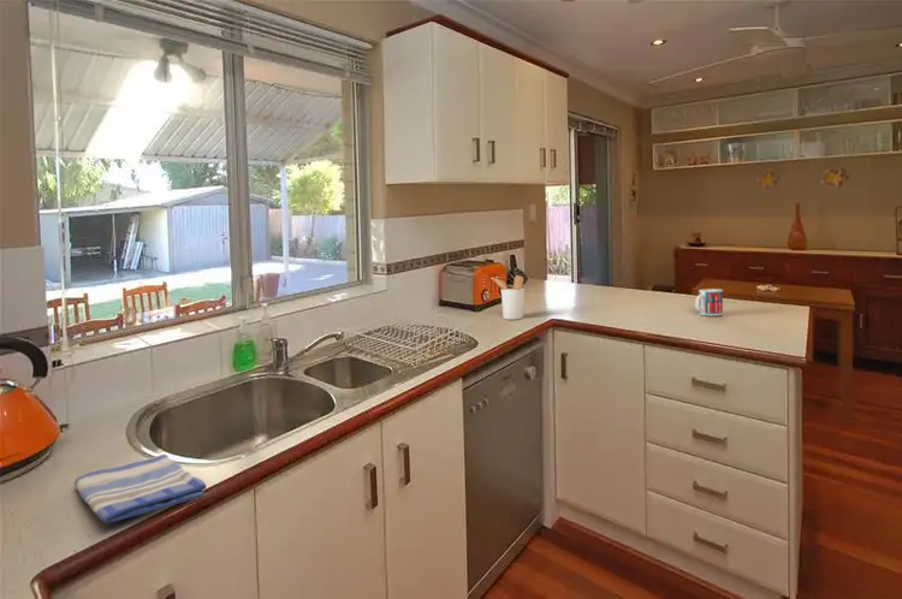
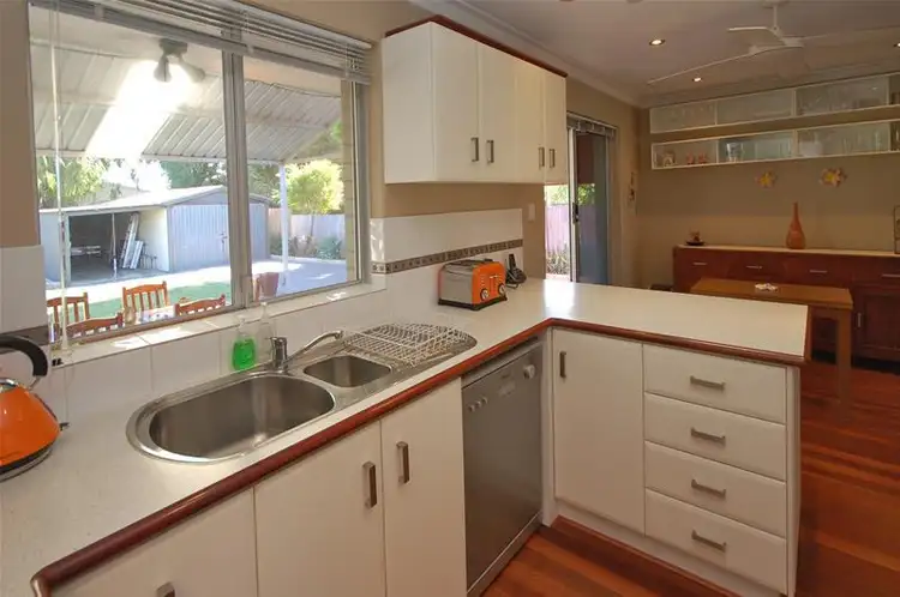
- dish towel (140, 484)
- utensil holder (508, 297)
- mug (708, 302)
